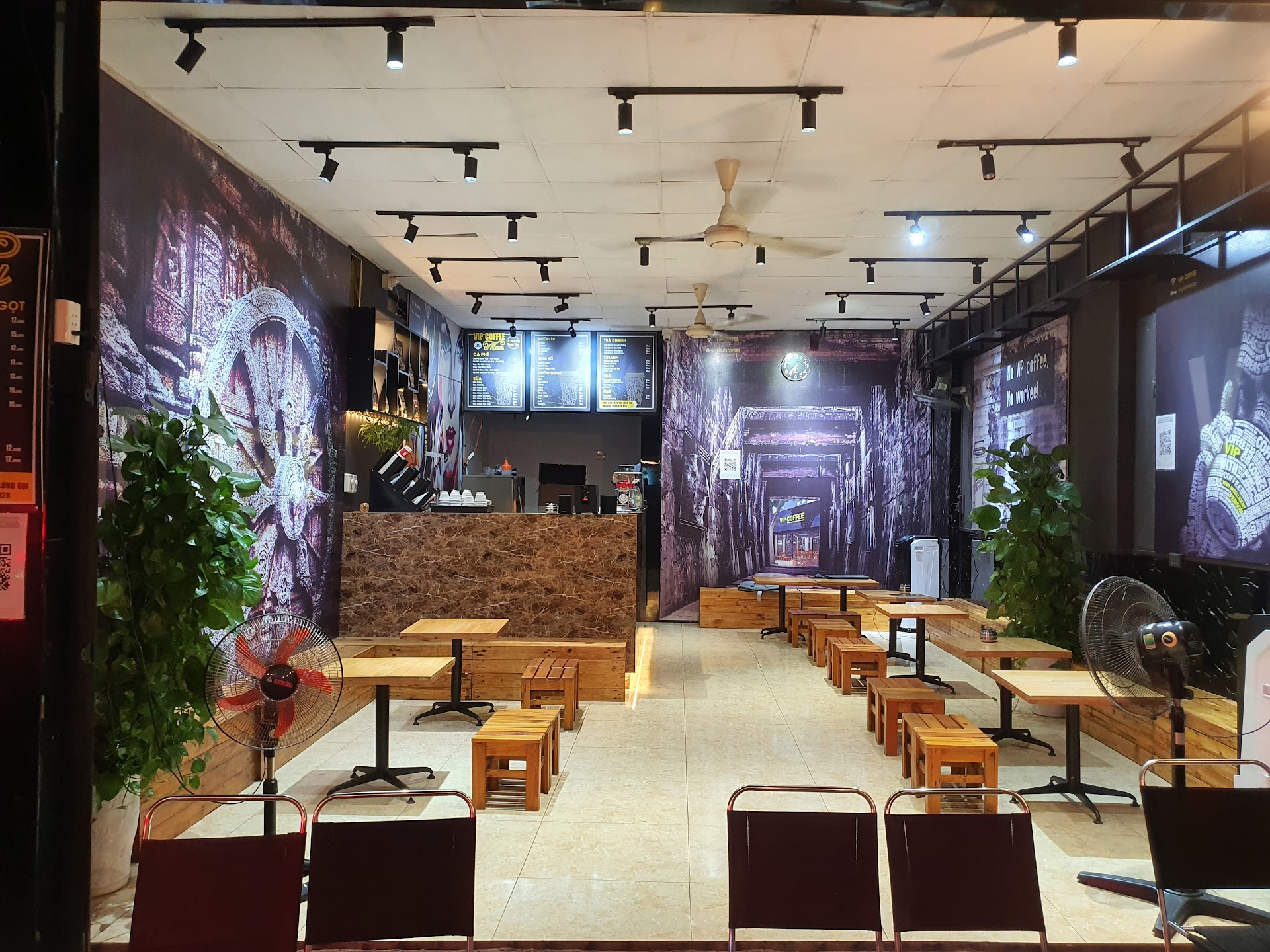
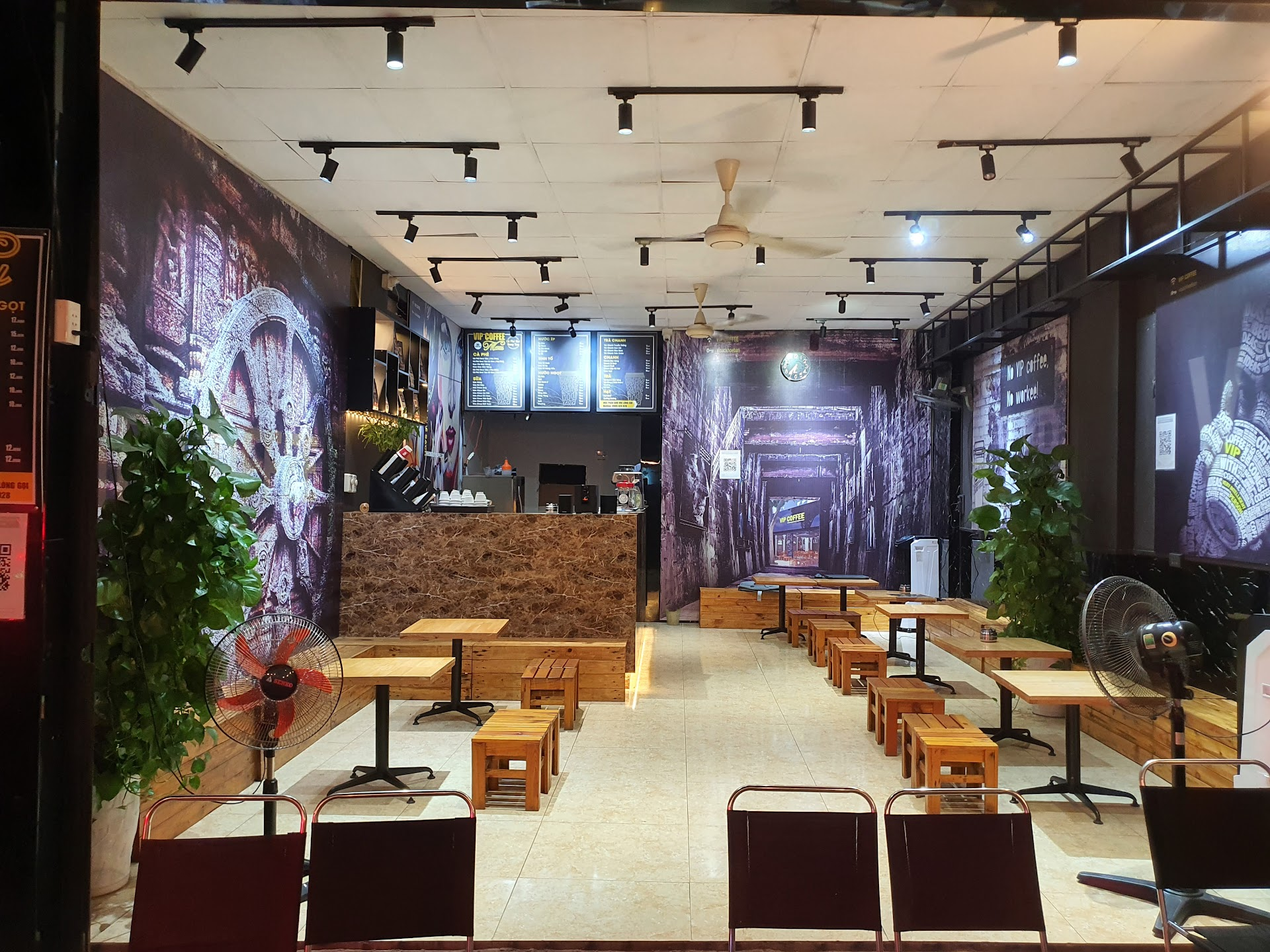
+ bucket (673, 612)
